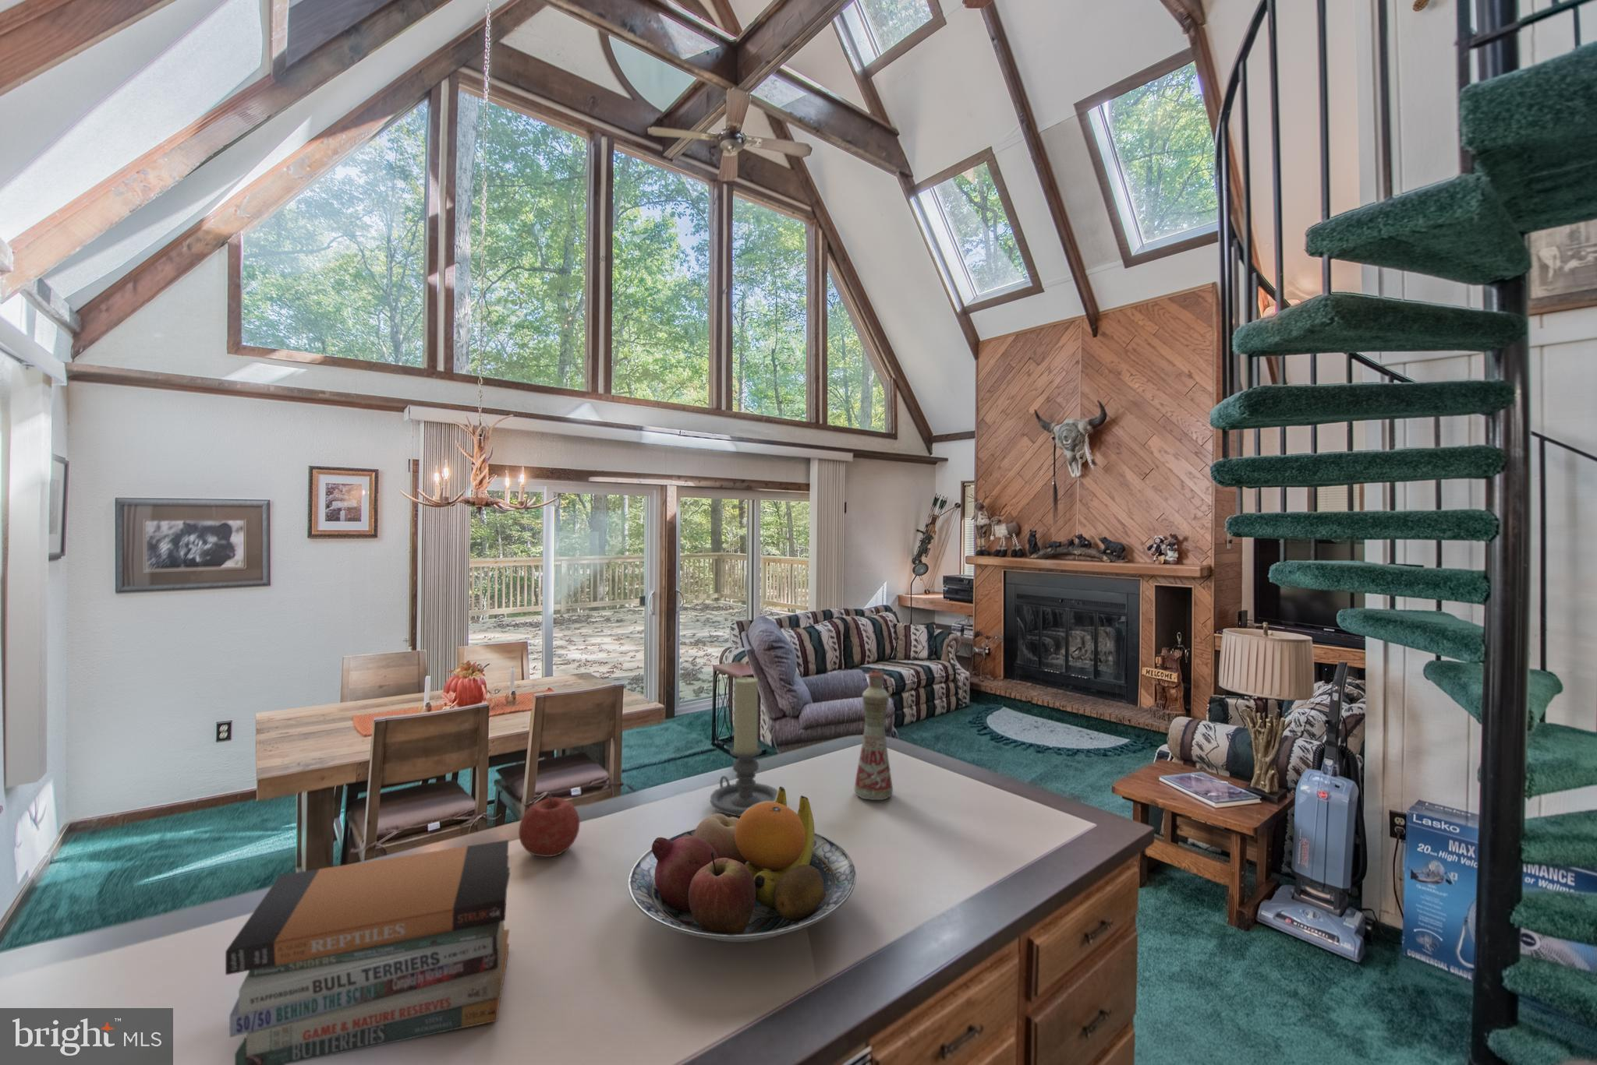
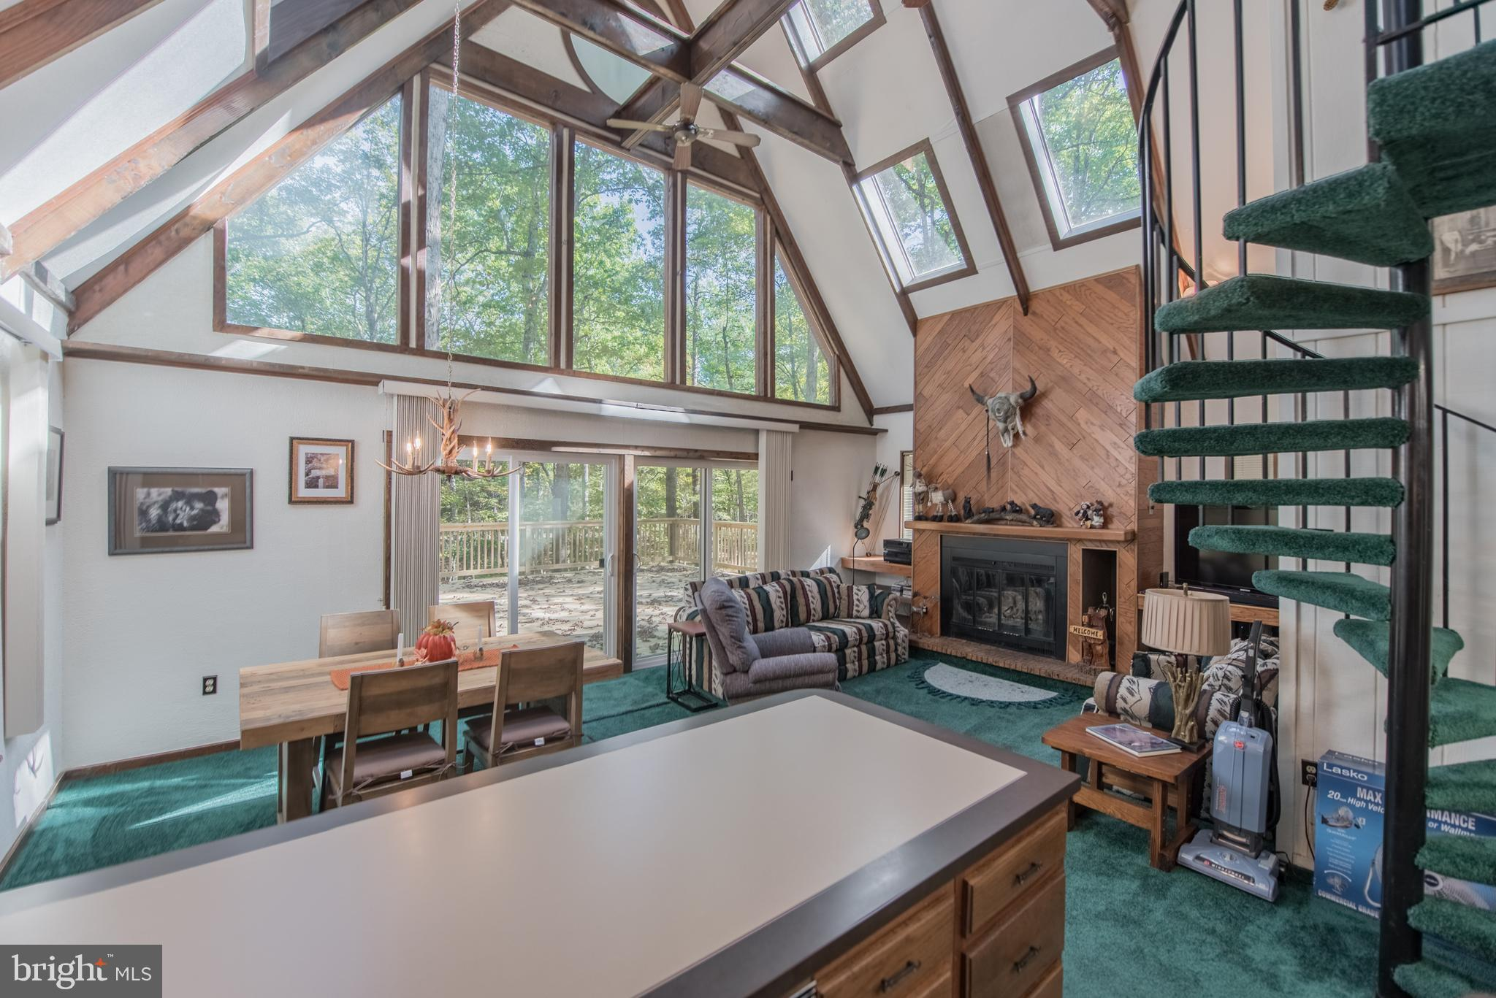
- book stack (386, 944)
- bottle (873, 732)
- candle holder (742, 739)
- fruit bowl (743, 861)
- fruit (549, 823)
